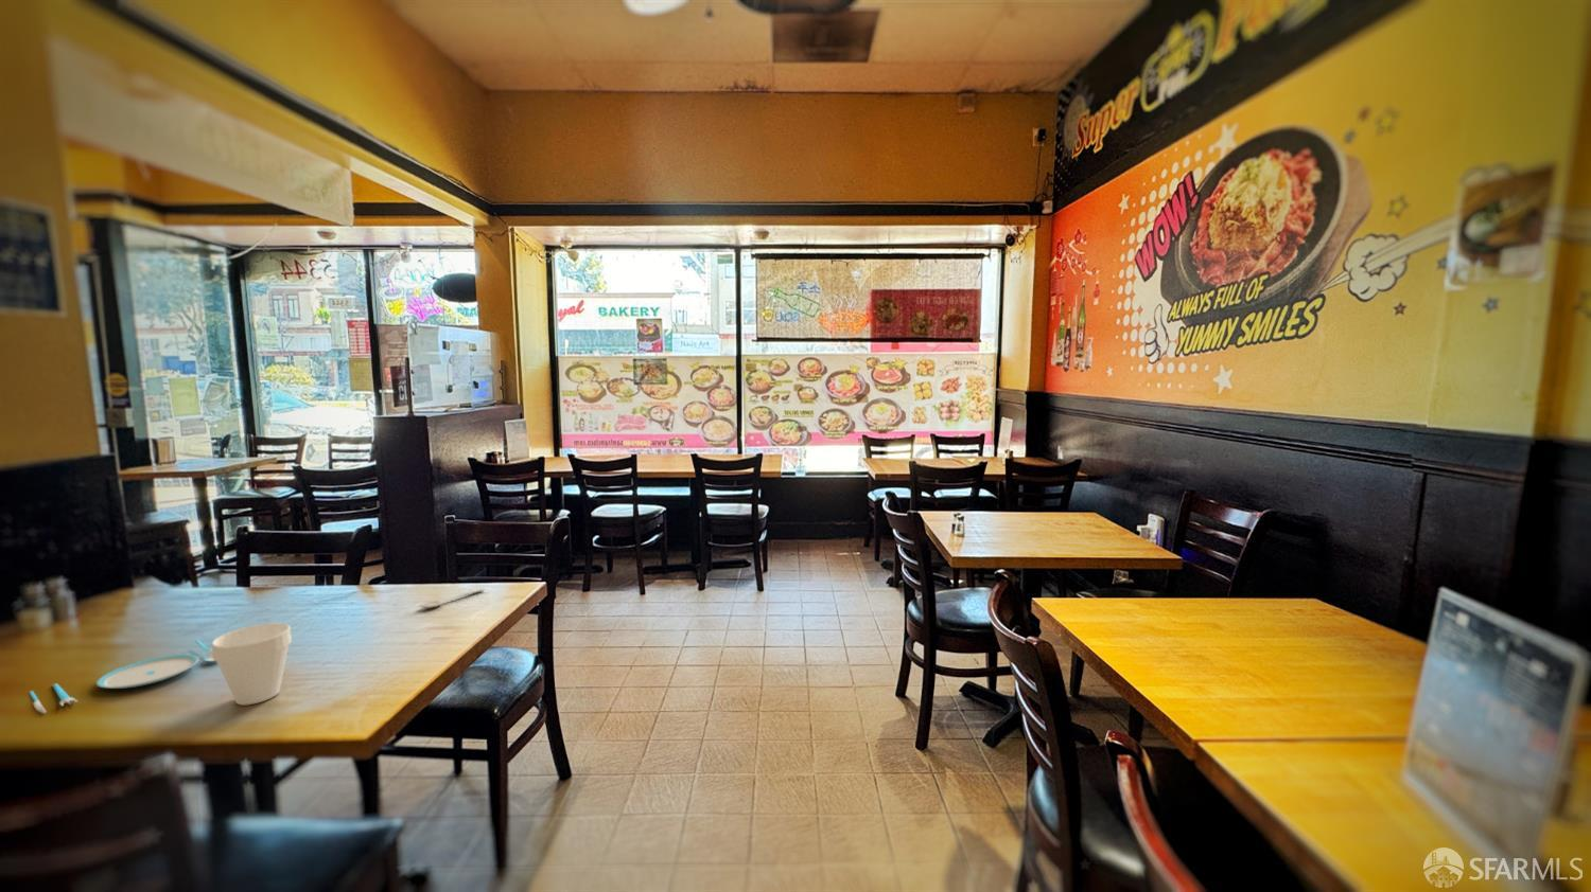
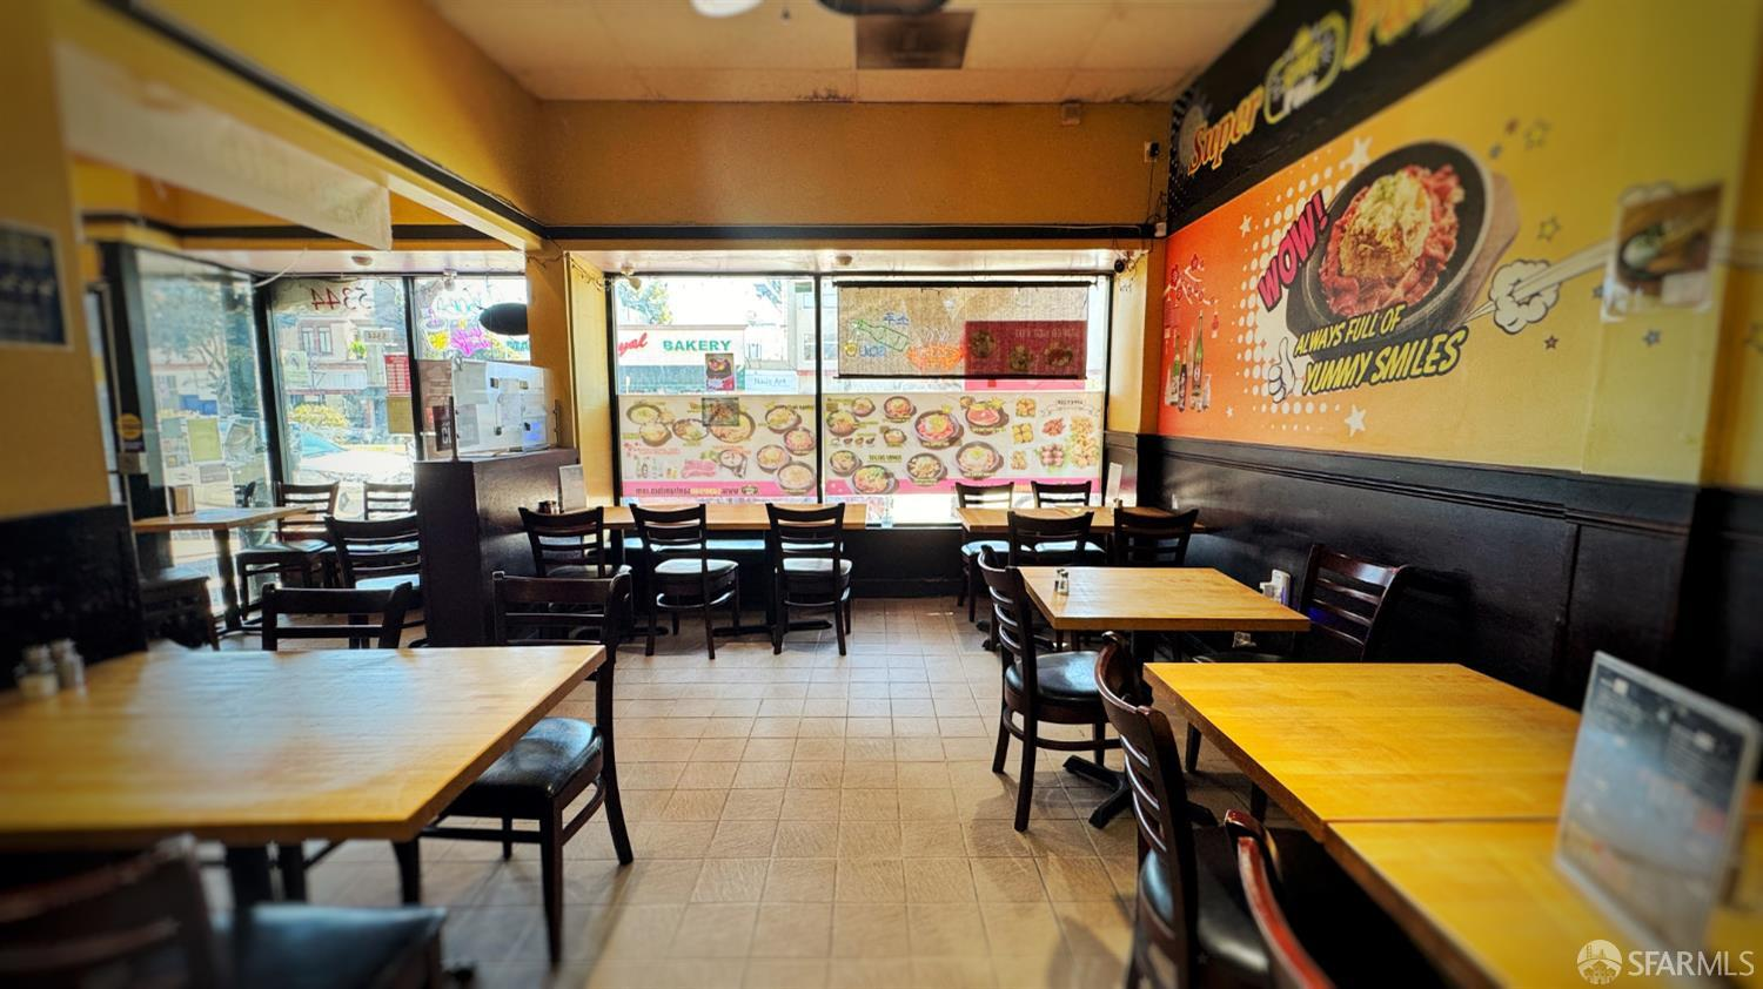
- cup (255, 665)
- plate (133, 673)
- spoon (452, 596)
